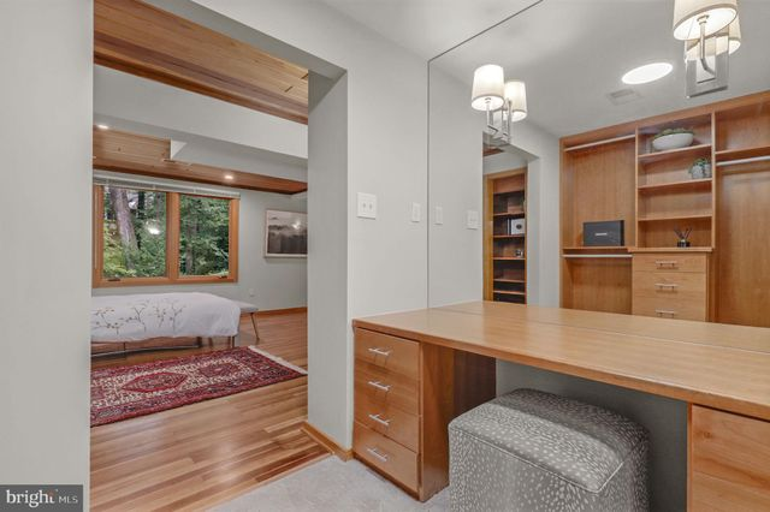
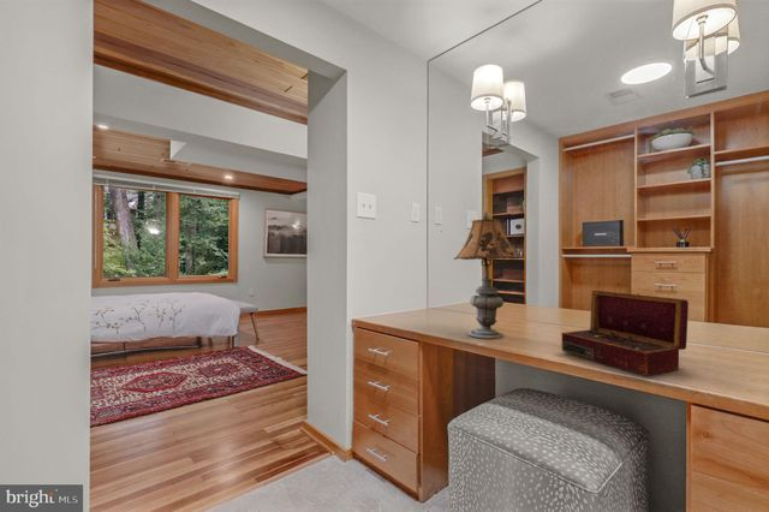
+ wooden box (619, 326)
+ table lamp (484, 272)
